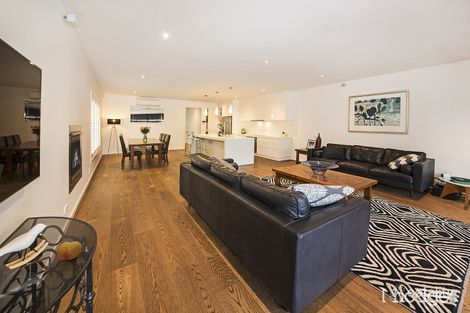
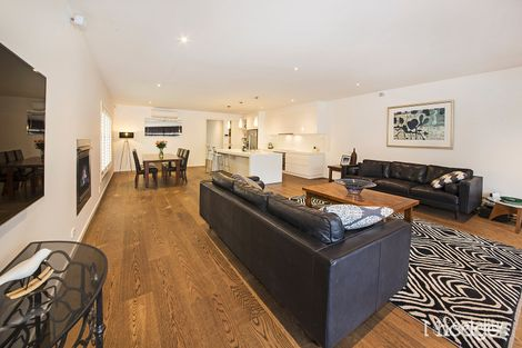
- fruit (69, 250)
